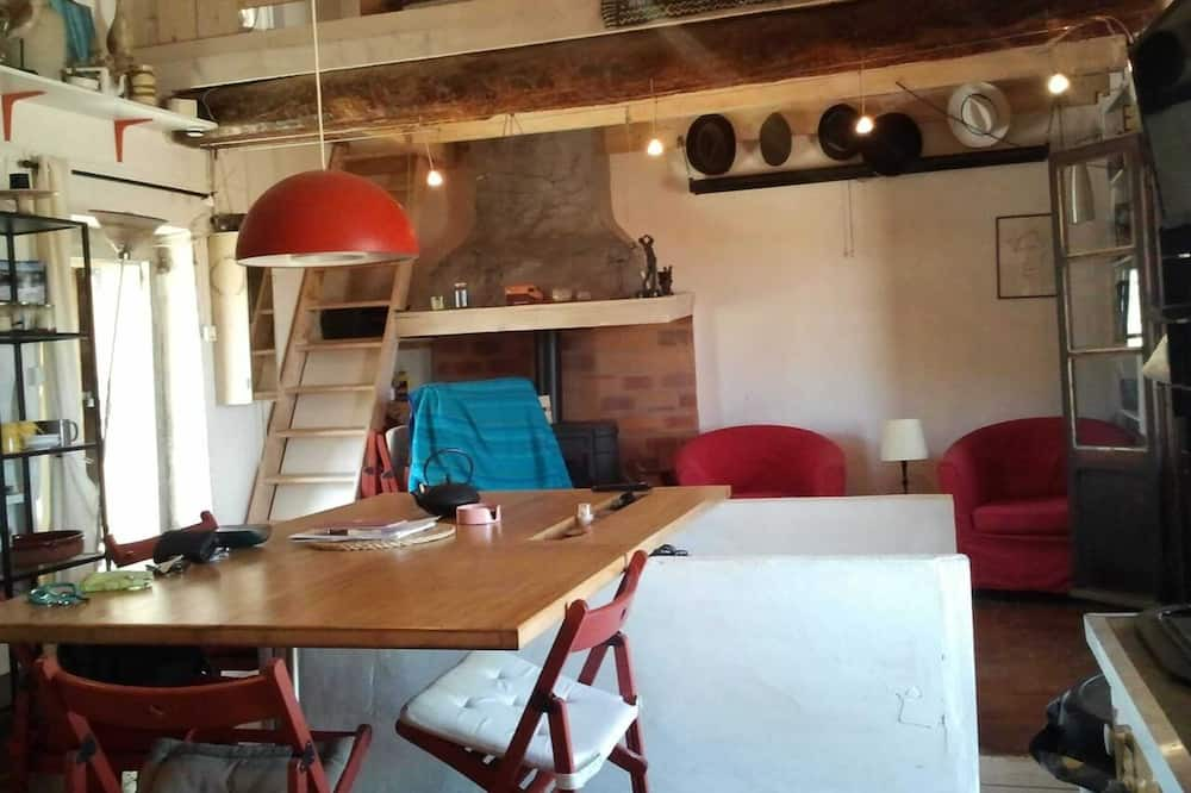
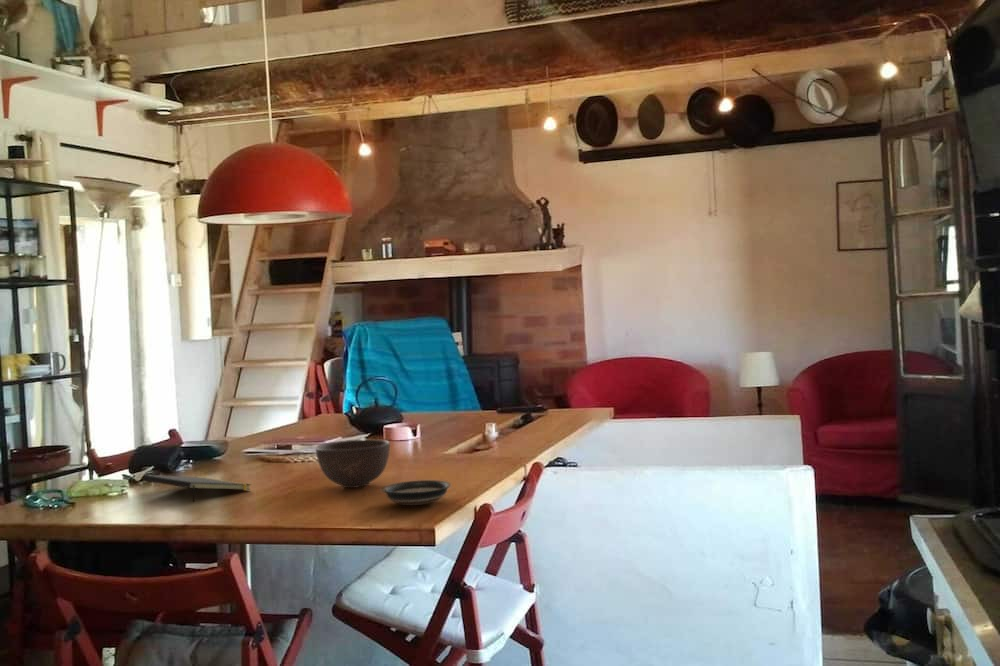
+ bowl (354, 465)
+ notepad (196, 482)
+ saucer (416, 494)
